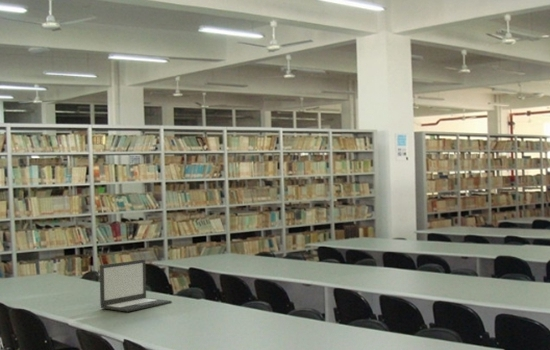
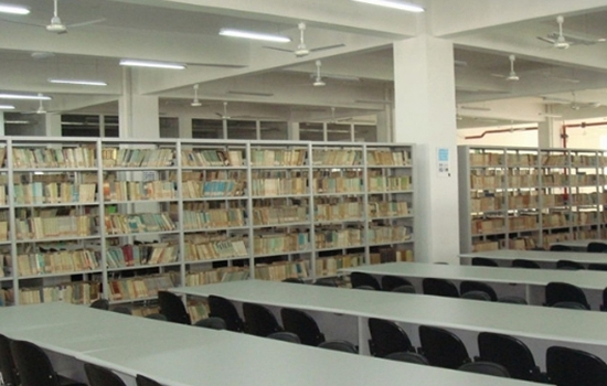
- laptop (136, 284)
